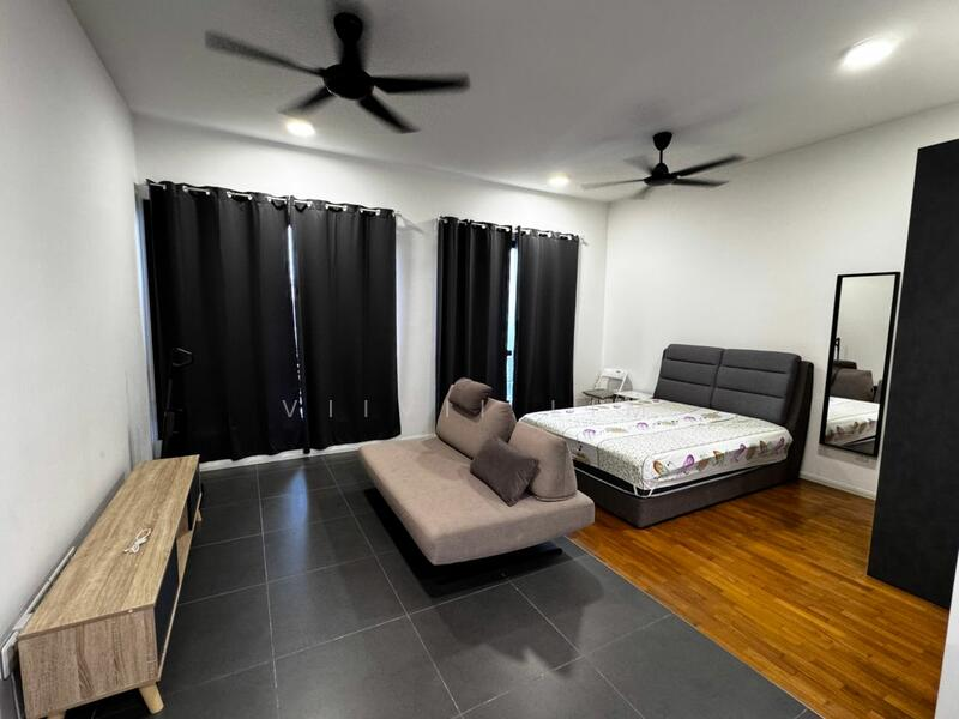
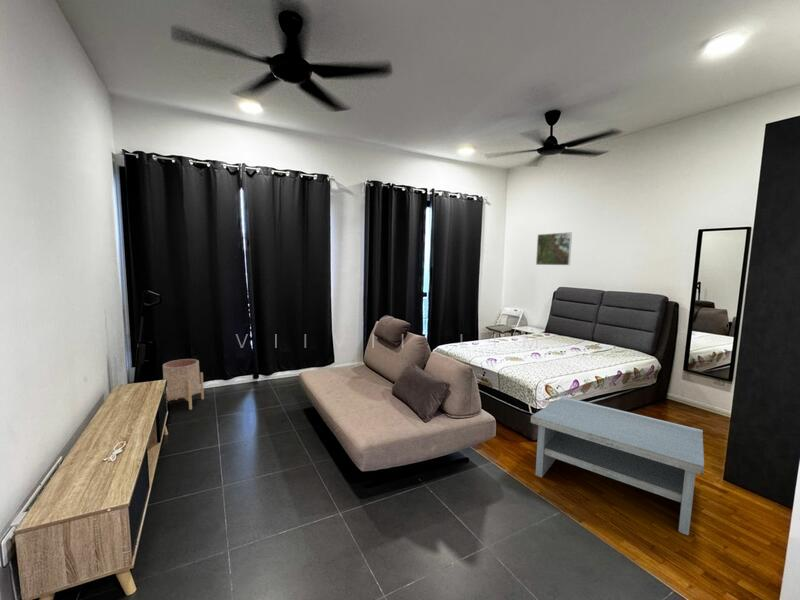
+ planter (182, 383)
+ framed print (553, 249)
+ coffee table (614, 450)
